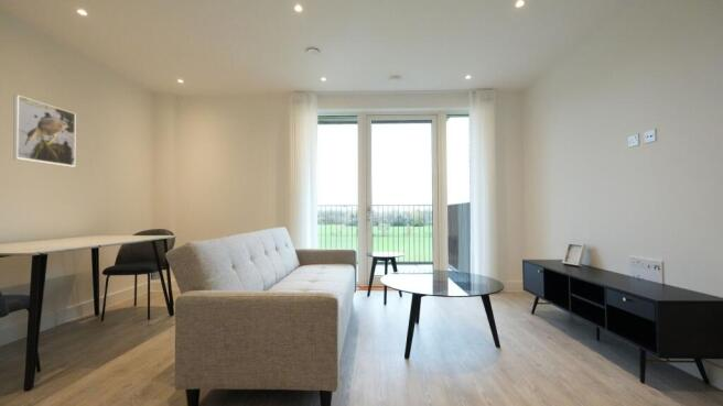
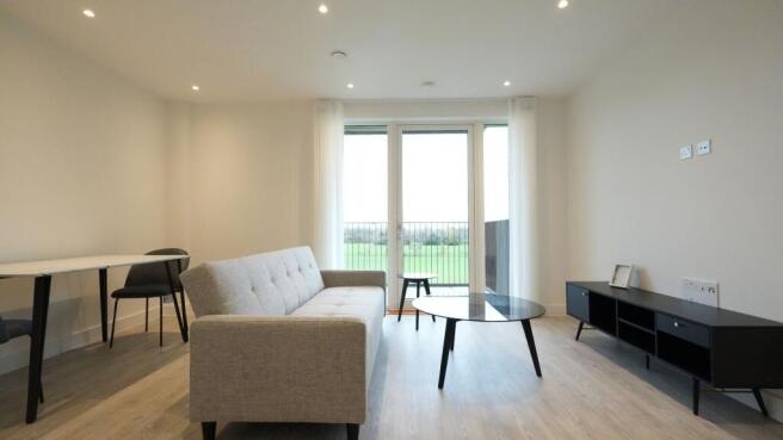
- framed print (46, 133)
